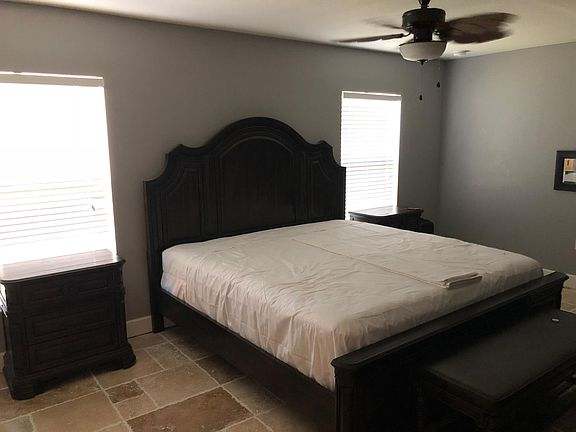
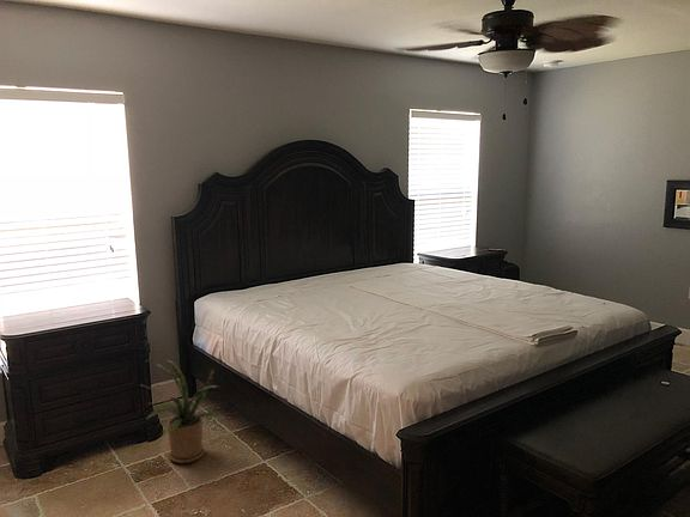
+ house plant (180, 413)
